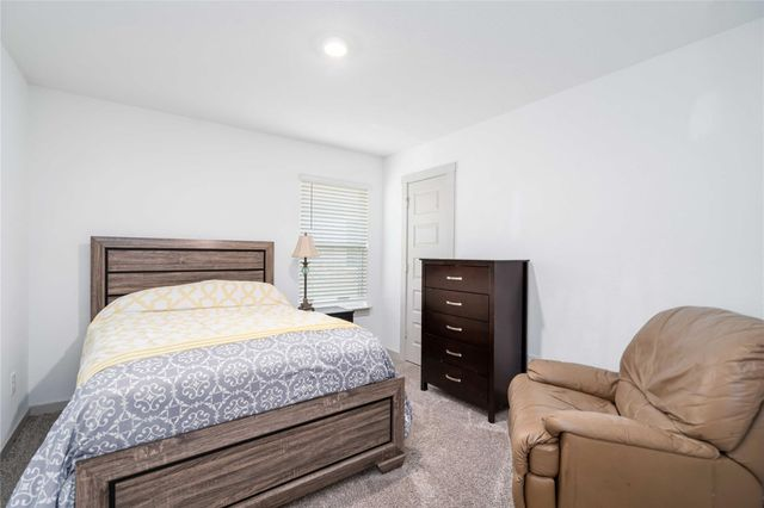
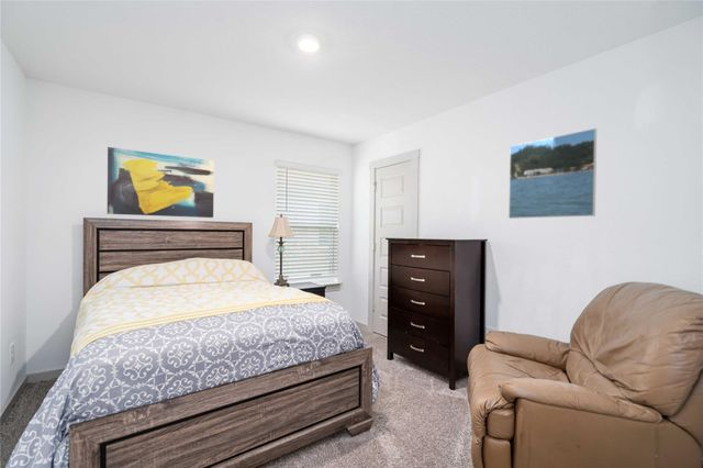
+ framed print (548, 178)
+ wall art (165, 185)
